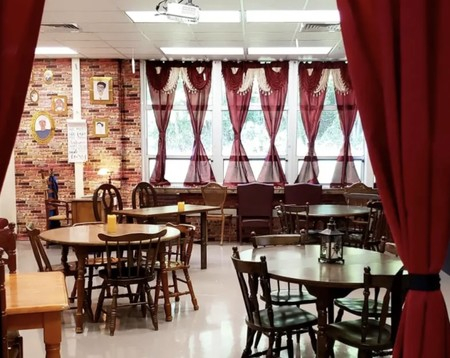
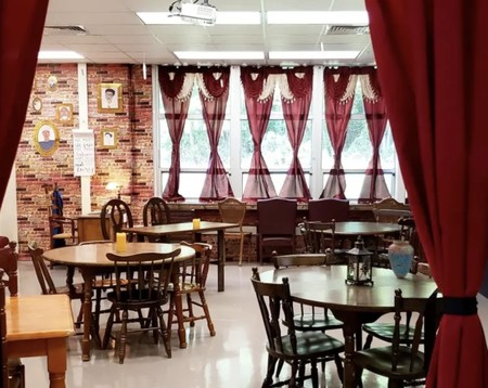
+ vase (400, 259)
